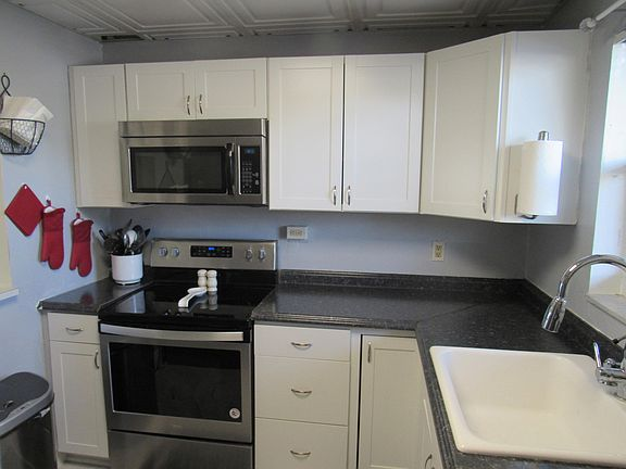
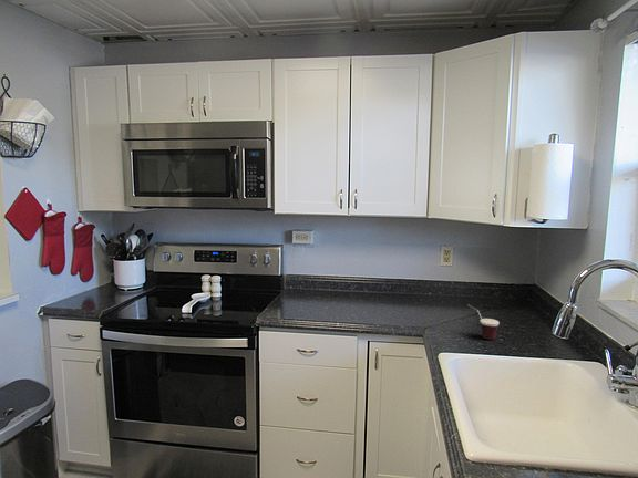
+ cup (482, 322)
